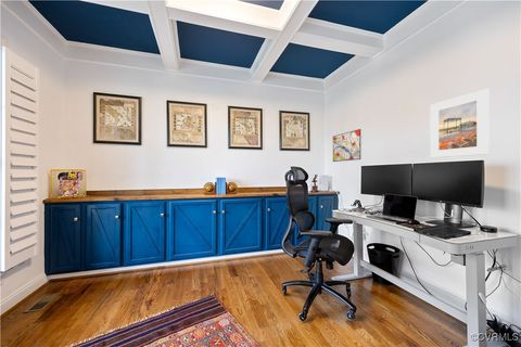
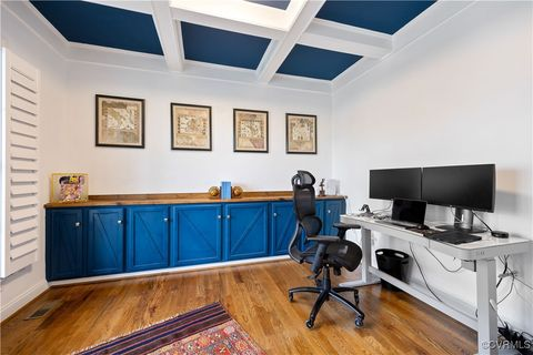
- wall art (345, 146)
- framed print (456, 127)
